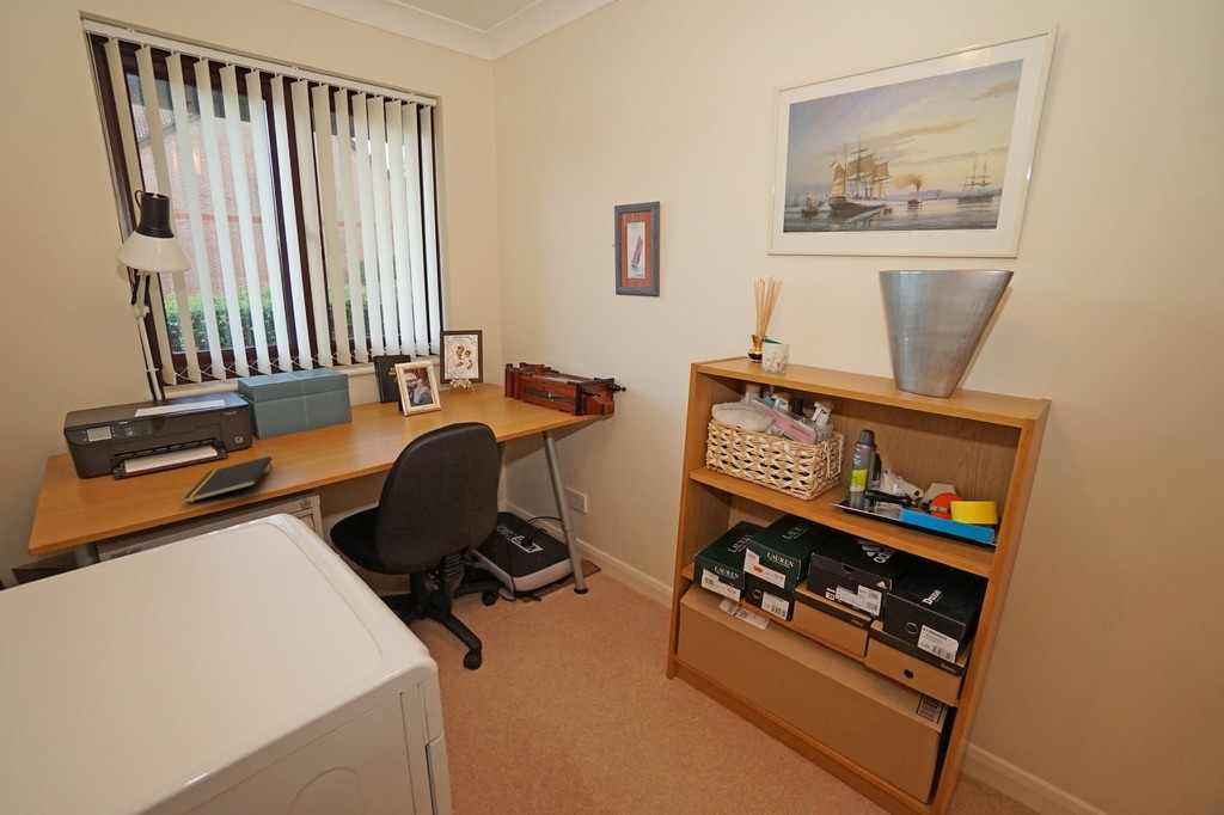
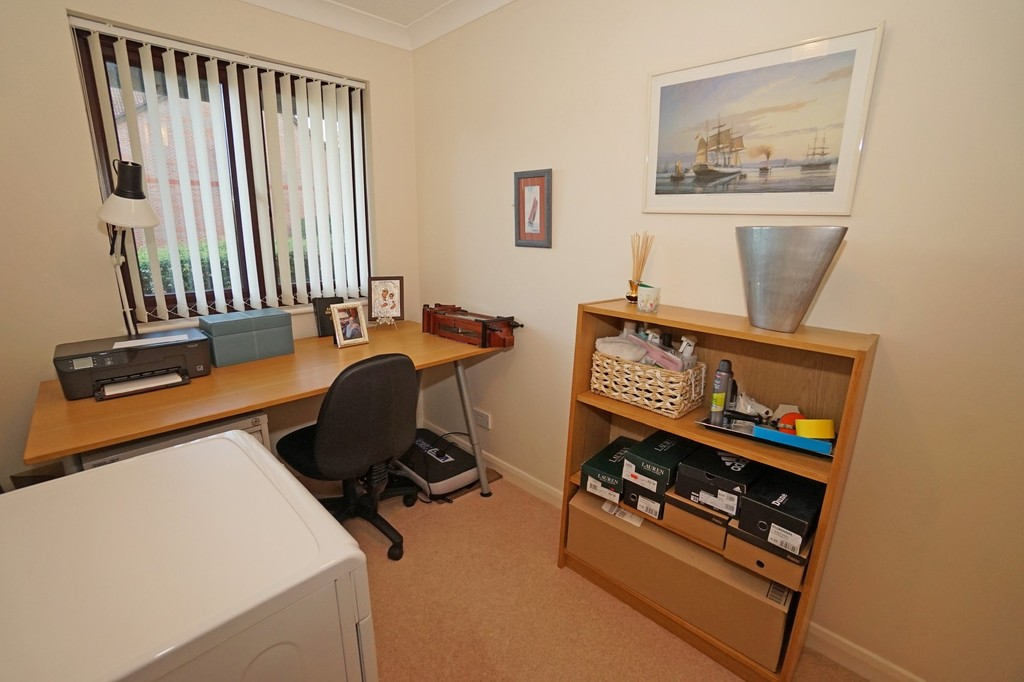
- notepad (231, 477)
